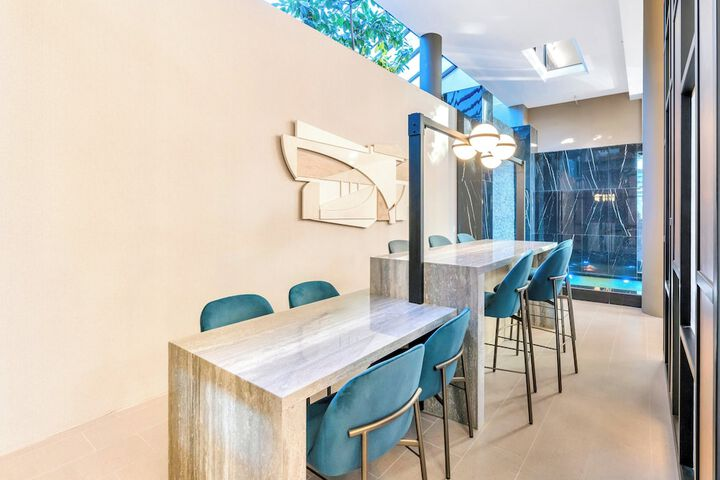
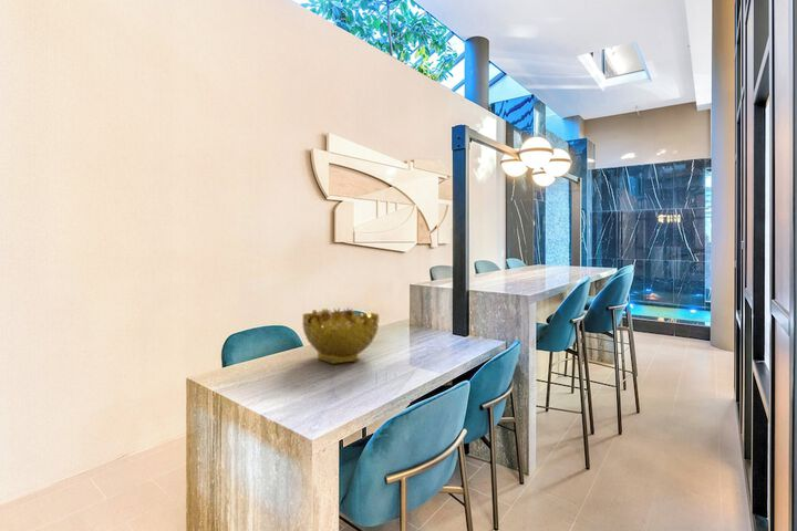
+ decorative bowl (341, 334)
